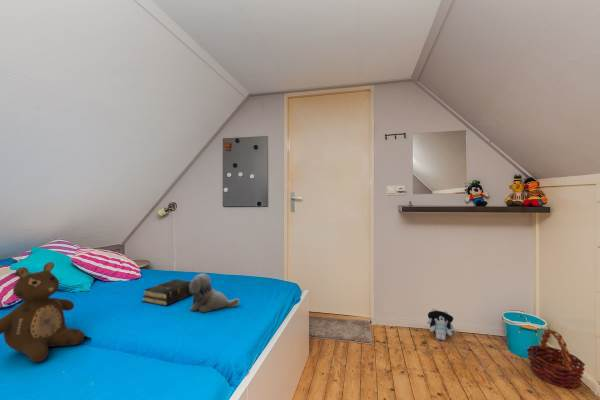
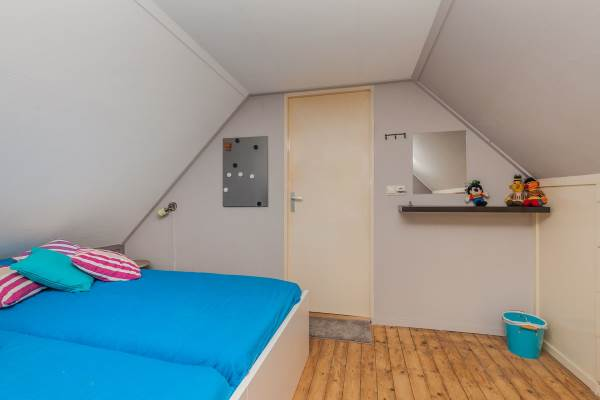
- plush toy (212, 291)
- basket (554, 353)
- plush toy (441, 324)
- teddy bear (44, 307)
- book (171, 291)
